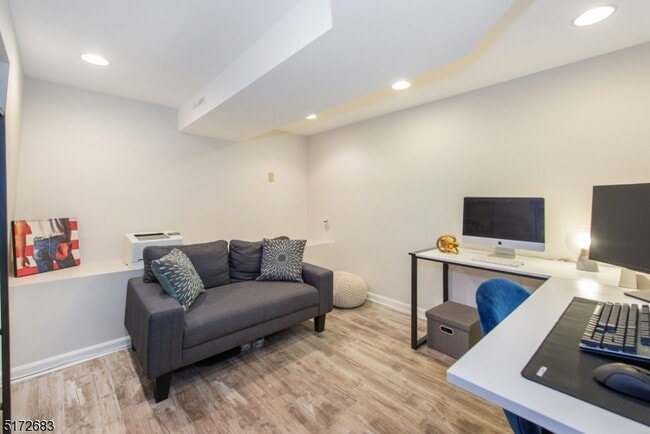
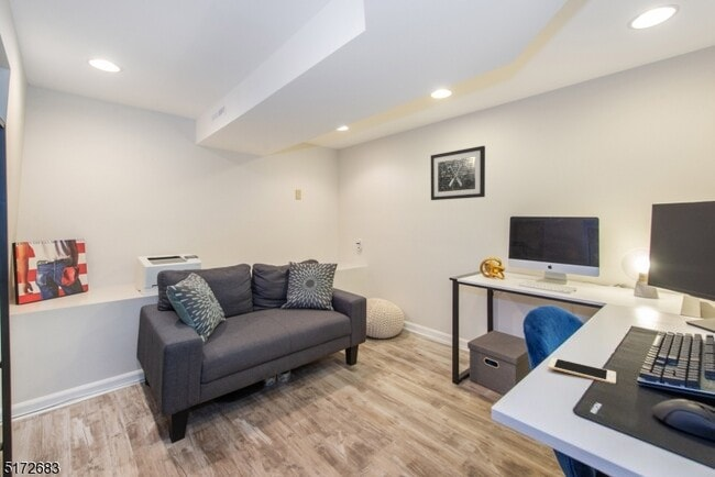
+ wall art (455, 175)
+ cell phone (581, 369)
